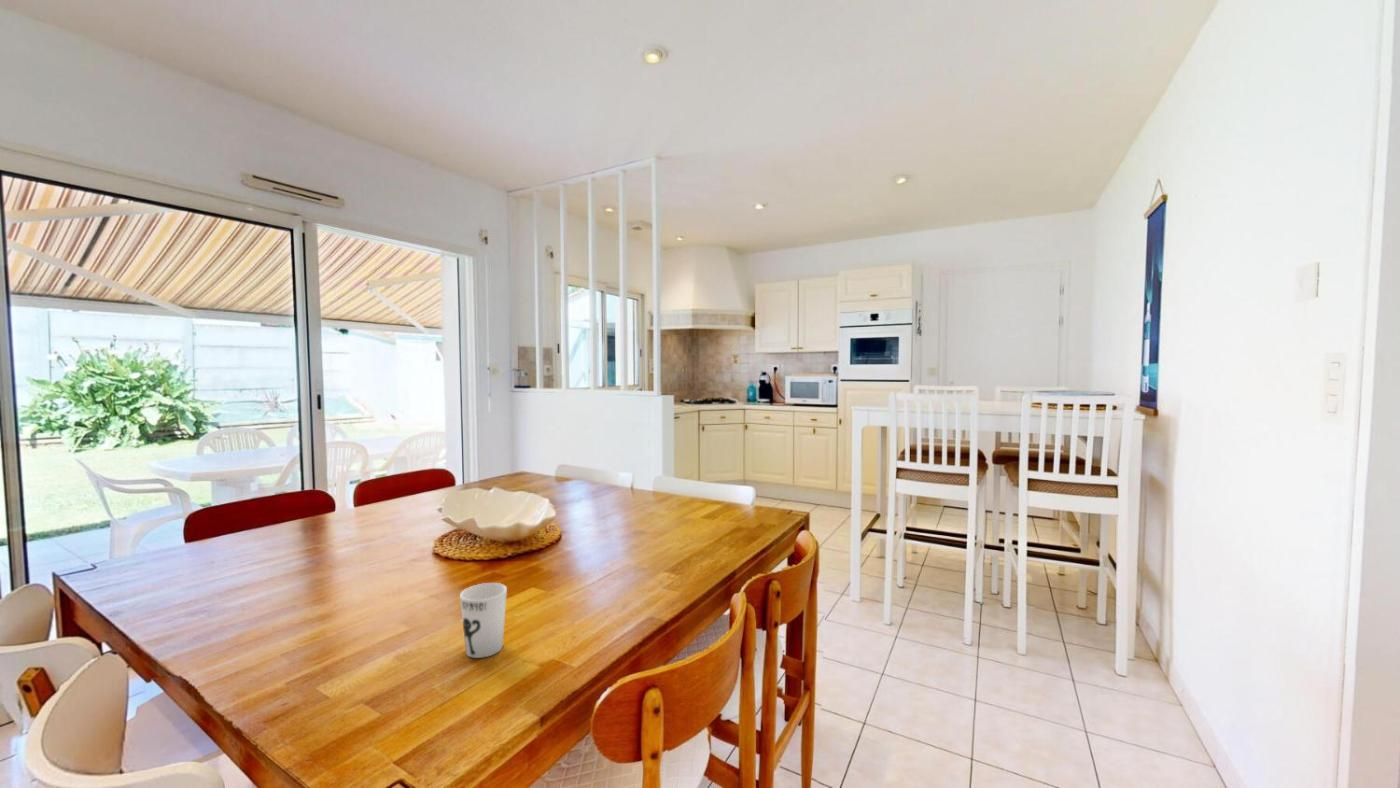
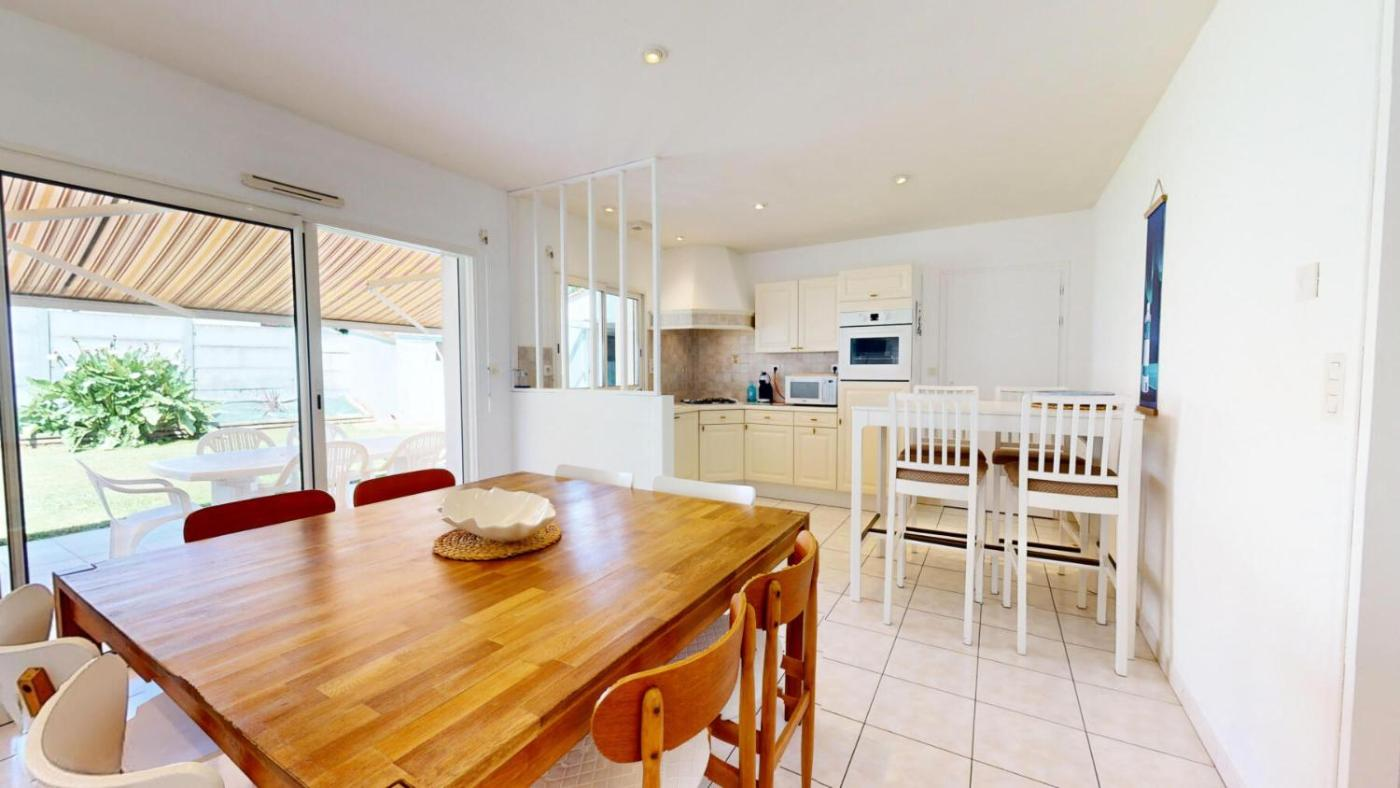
- cup (484, 620)
